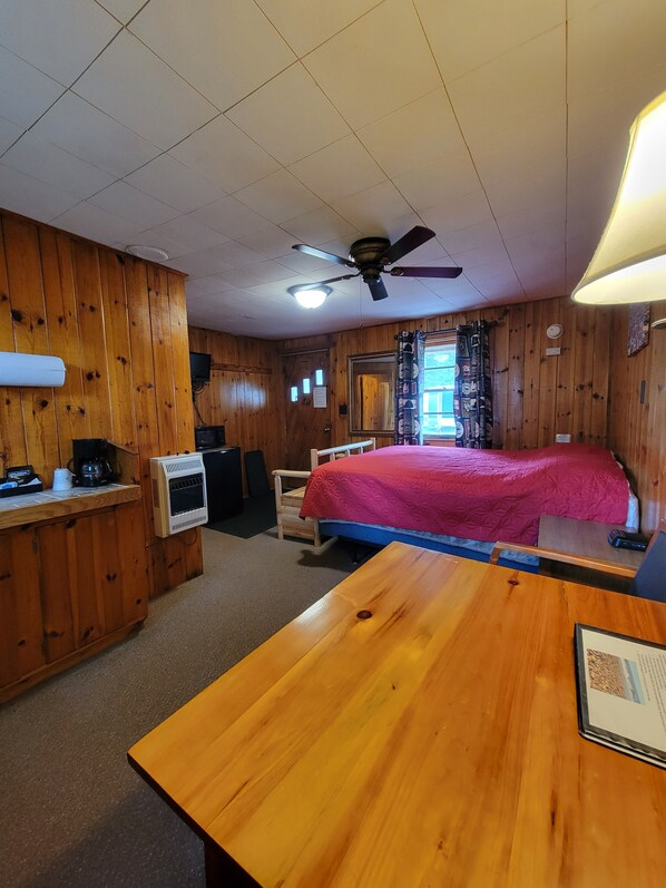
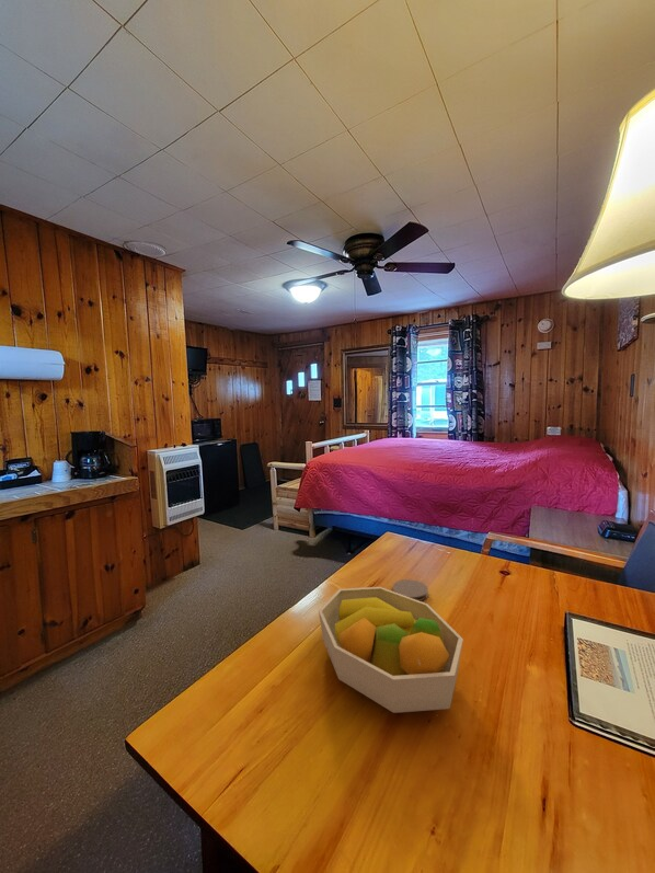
+ coaster (410, 589)
+ fruit bowl (386, 634)
